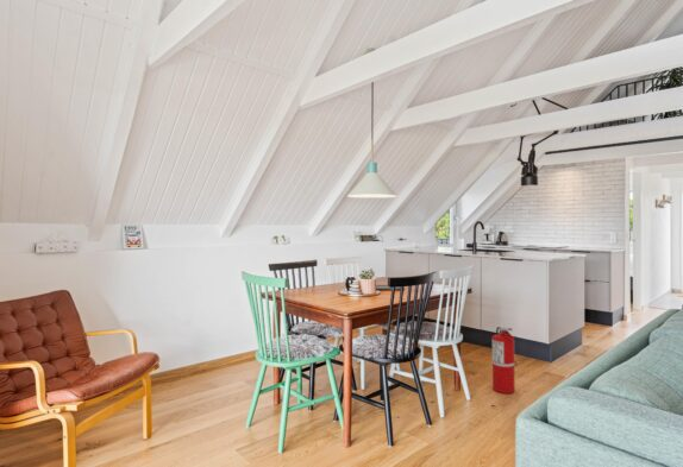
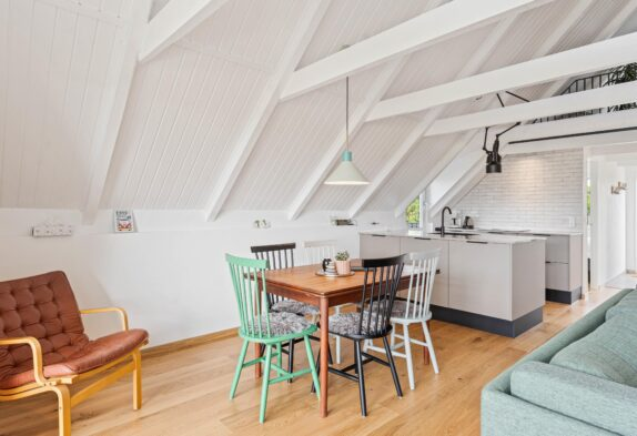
- fire extinguisher (503, 356)
